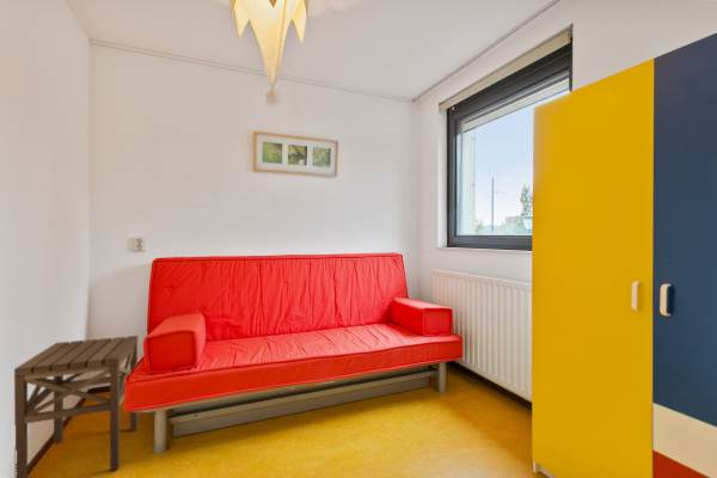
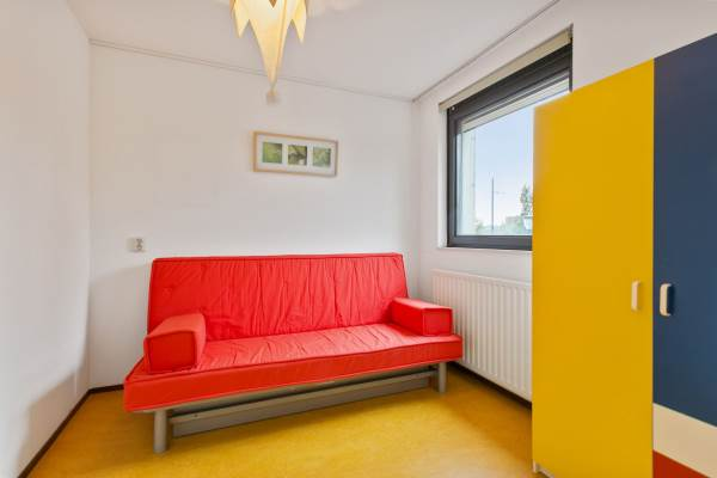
- side table (85, 398)
